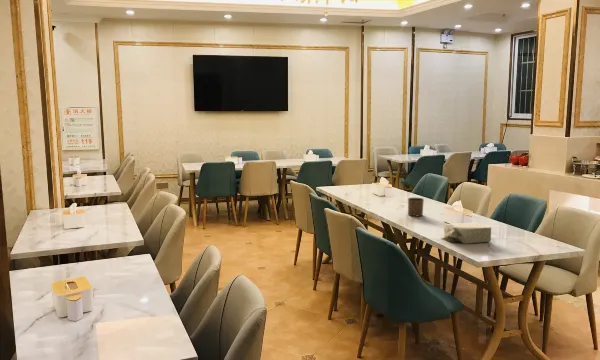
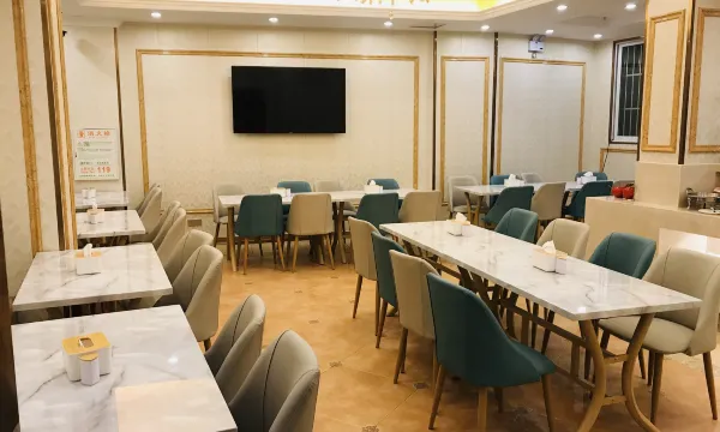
- cup (415, 207)
- tissue box (464, 233)
